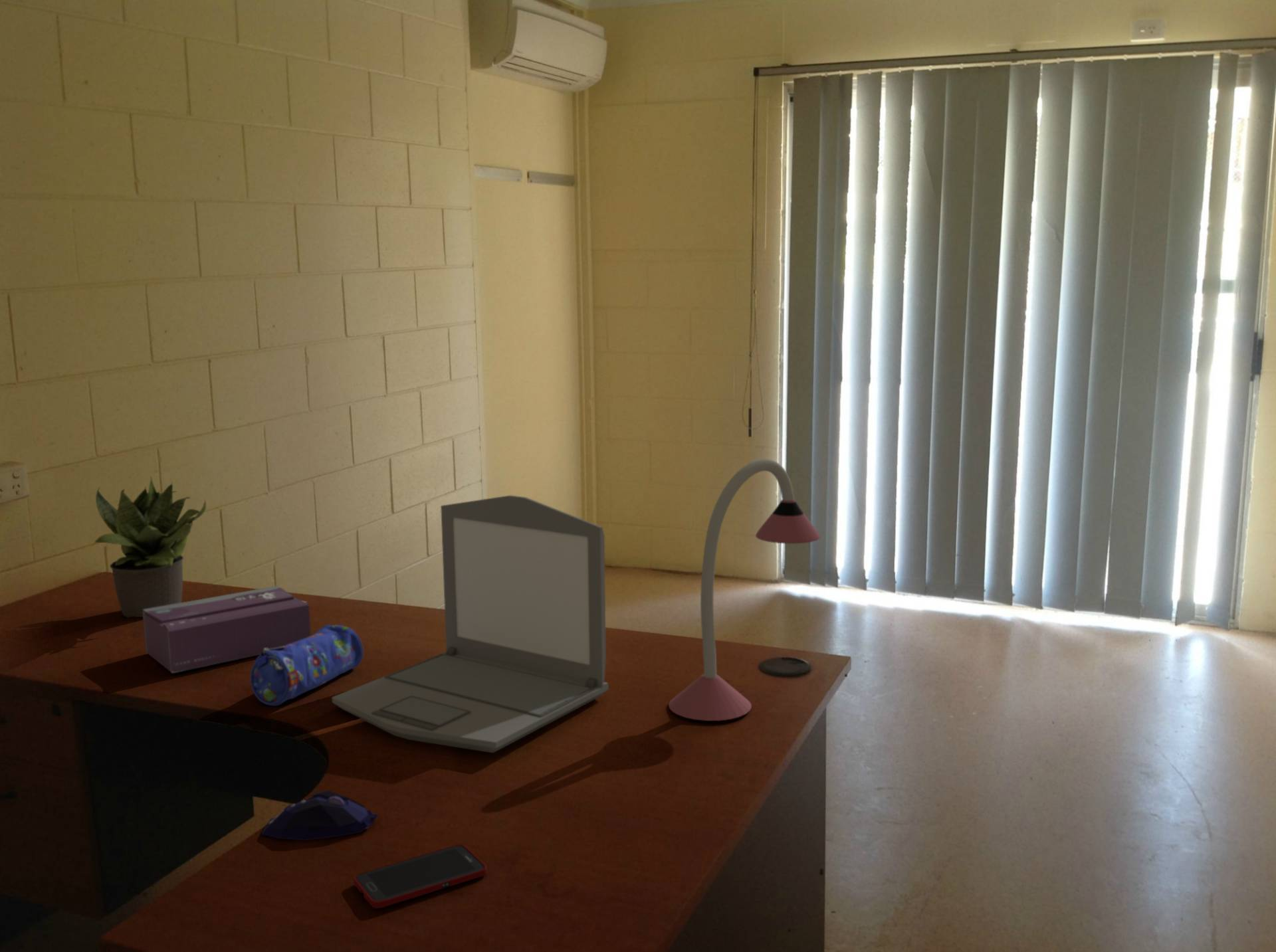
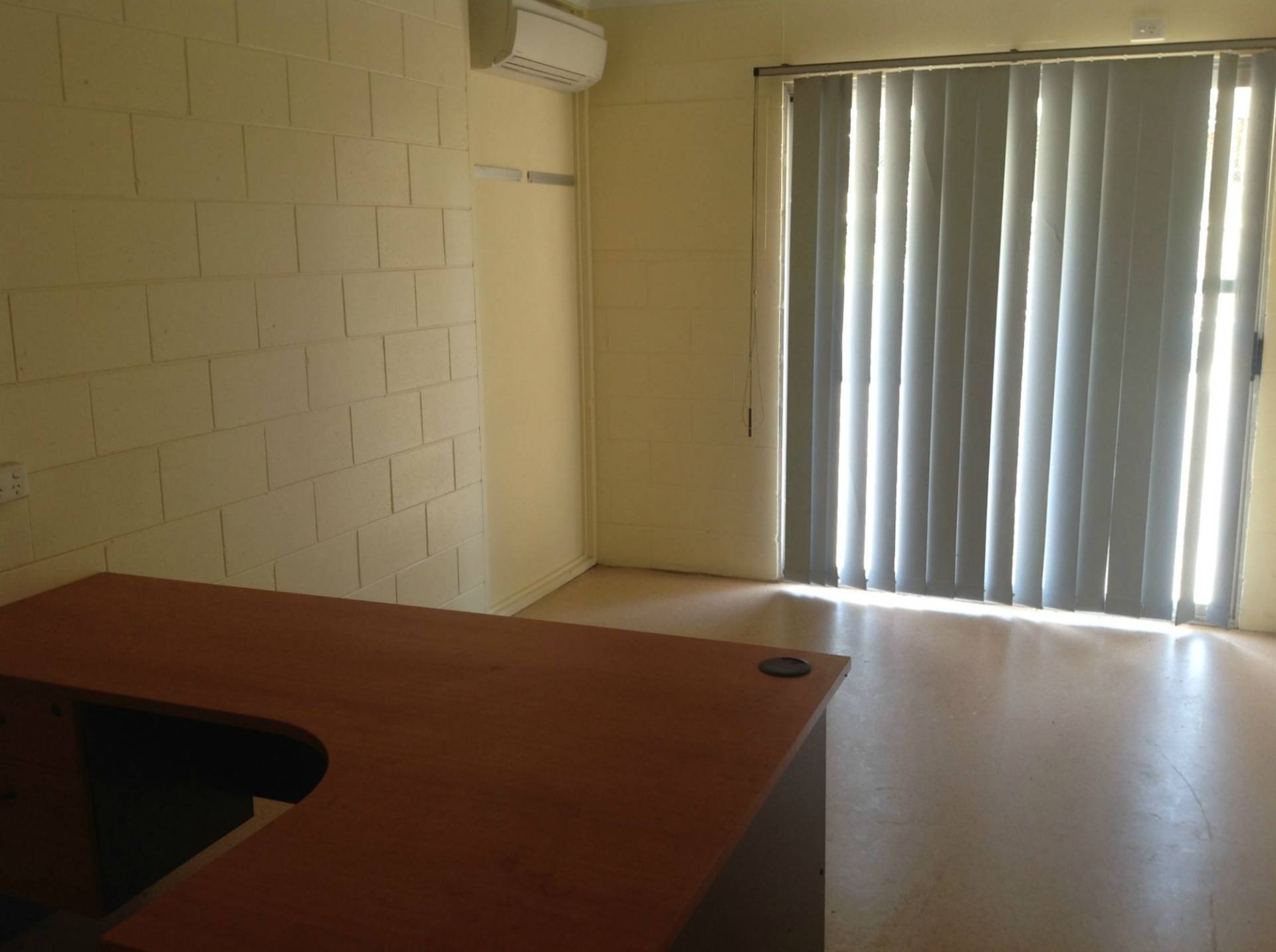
- tissue box (228, 626)
- pencil case (307, 661)
- potted plant (144, 547)
- cell phone (421, 875)
- computer mouse (322, 809)
- laptop (462, 611)
- desk lamp (714, 580)
